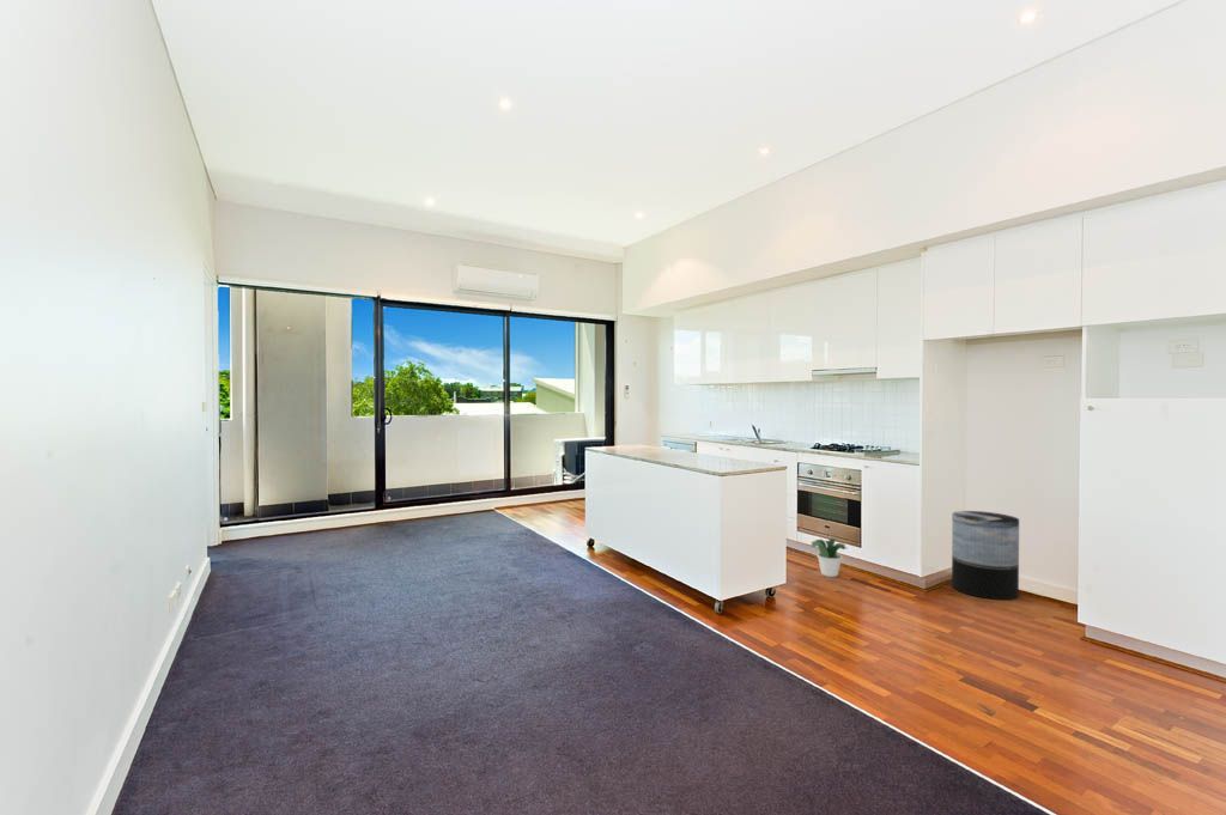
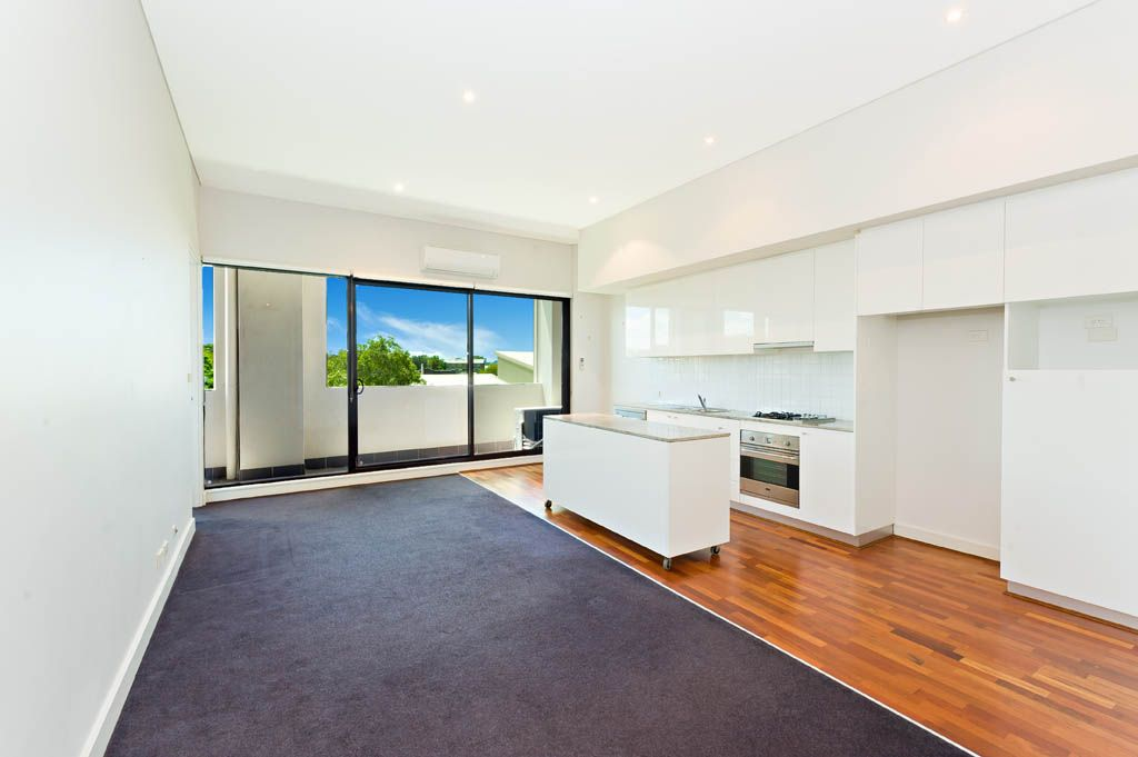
- potted plant (827, 558)
- trash can (984, 553)
